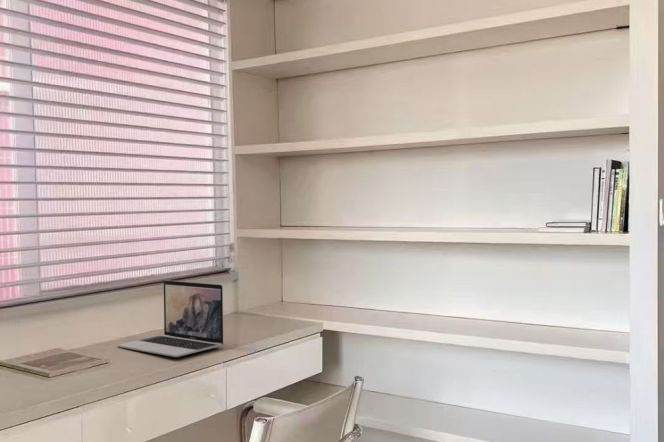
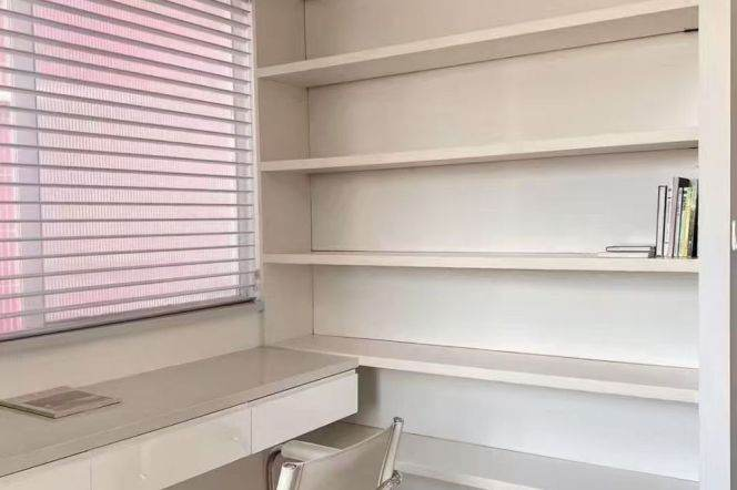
- laptop (170, 316)
